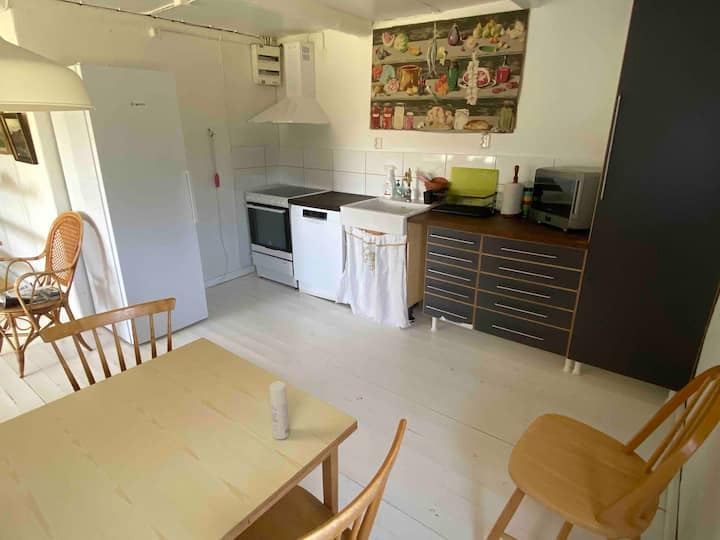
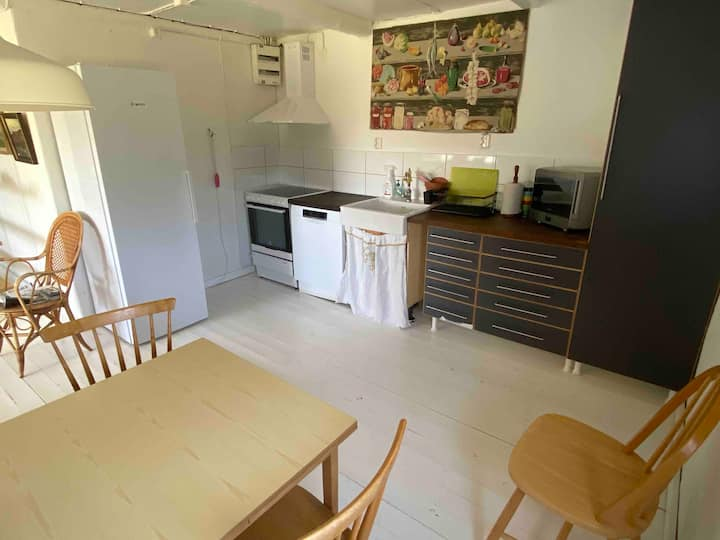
- bottle (279, 410)
